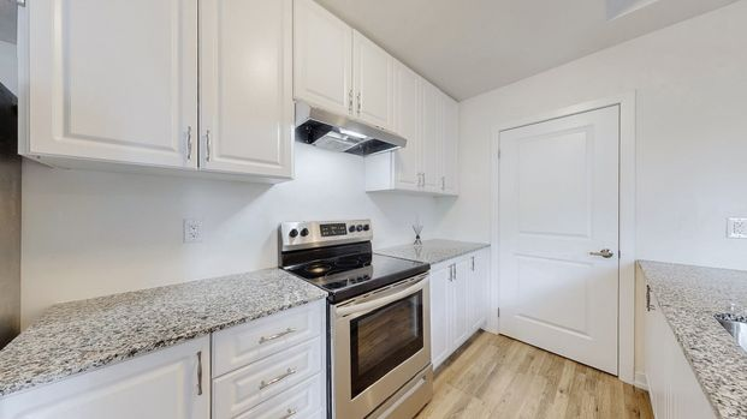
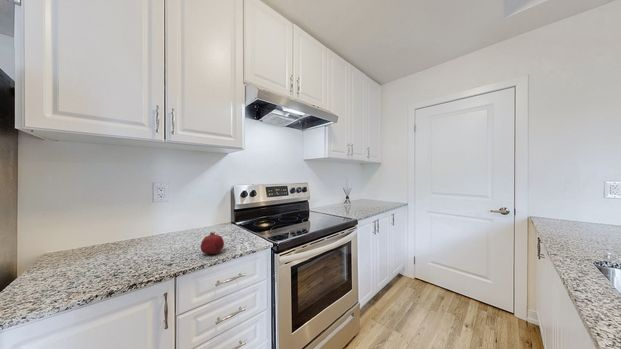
+ fruit (212, 242)
